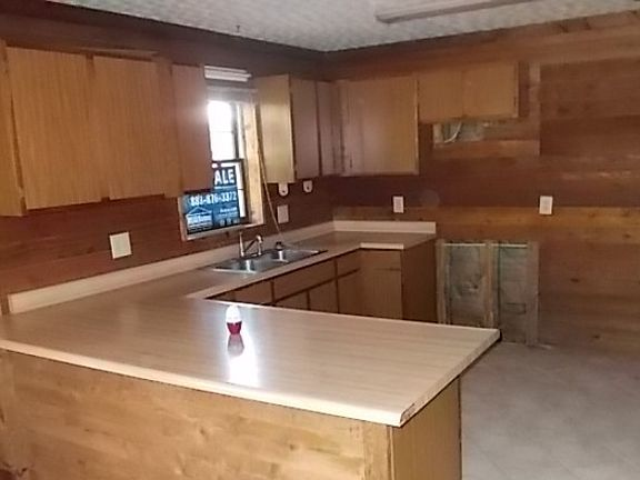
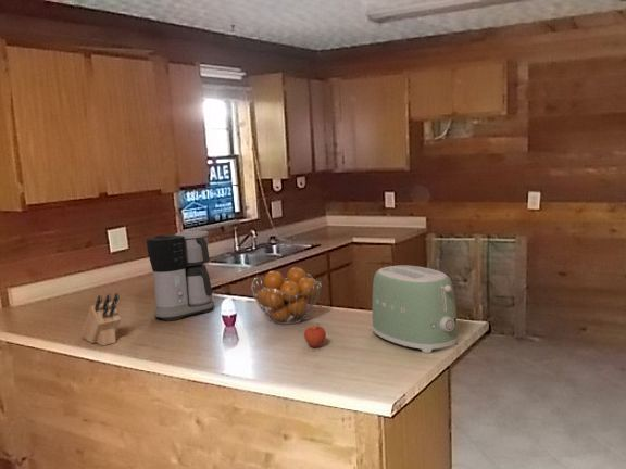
+ toaster (412, 303)
+ coffee maker (184, 274)
+ knife block (100, 315)
+ apple (314, 334)
+ fruit basket (287, 294)
